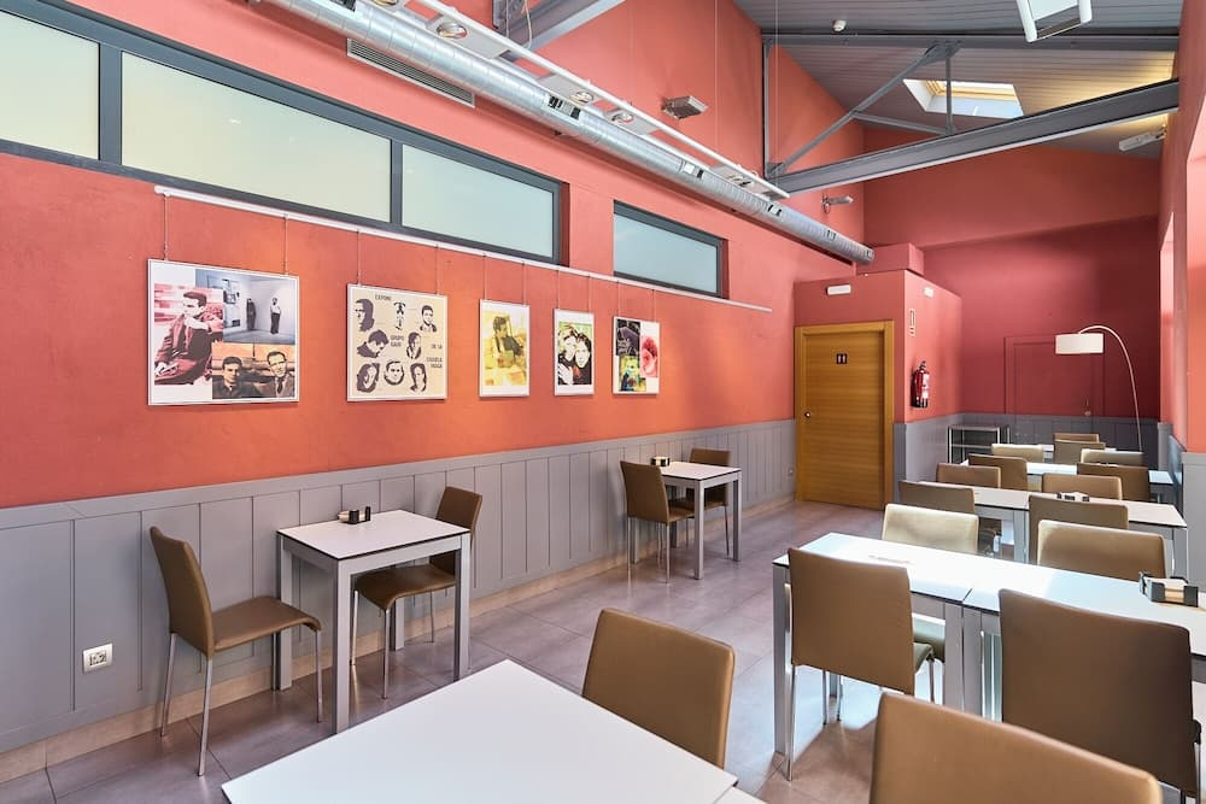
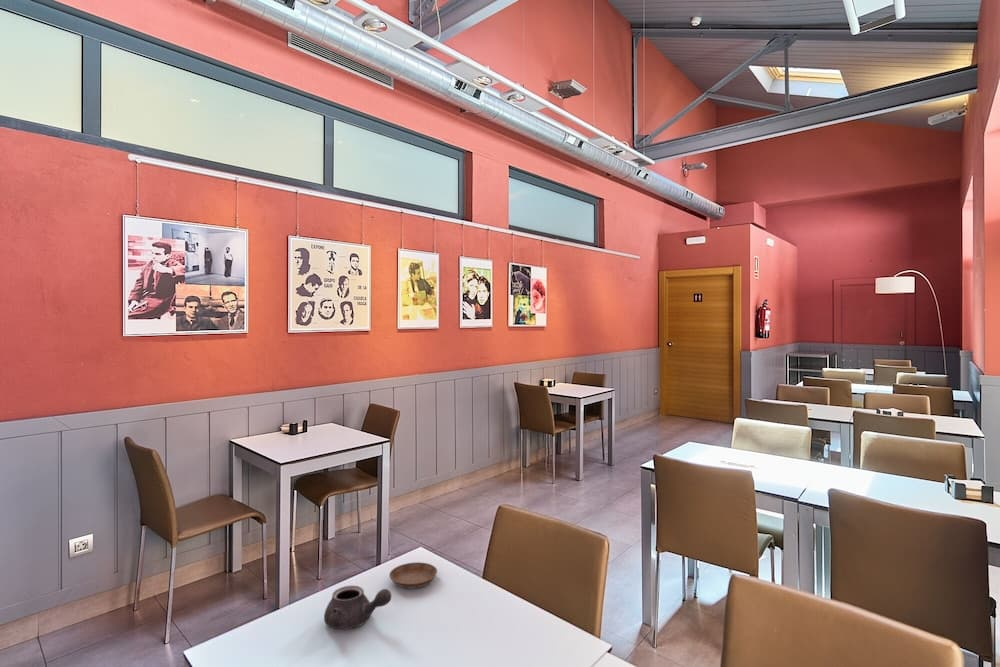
+ teapot (357, 605)
+ saucer (413, 576)
